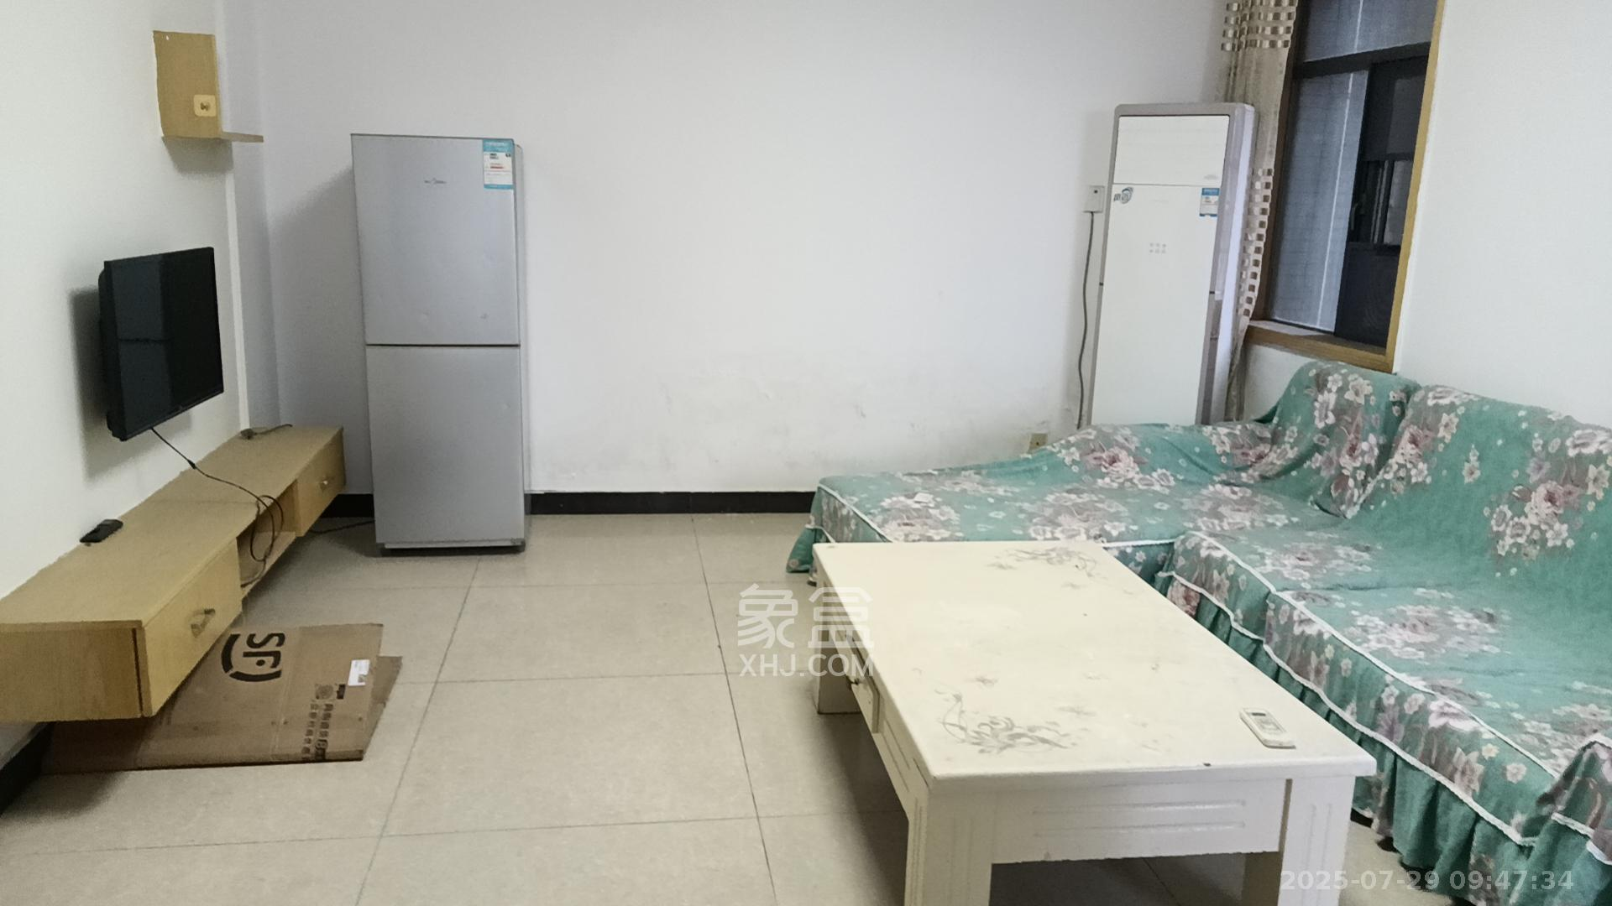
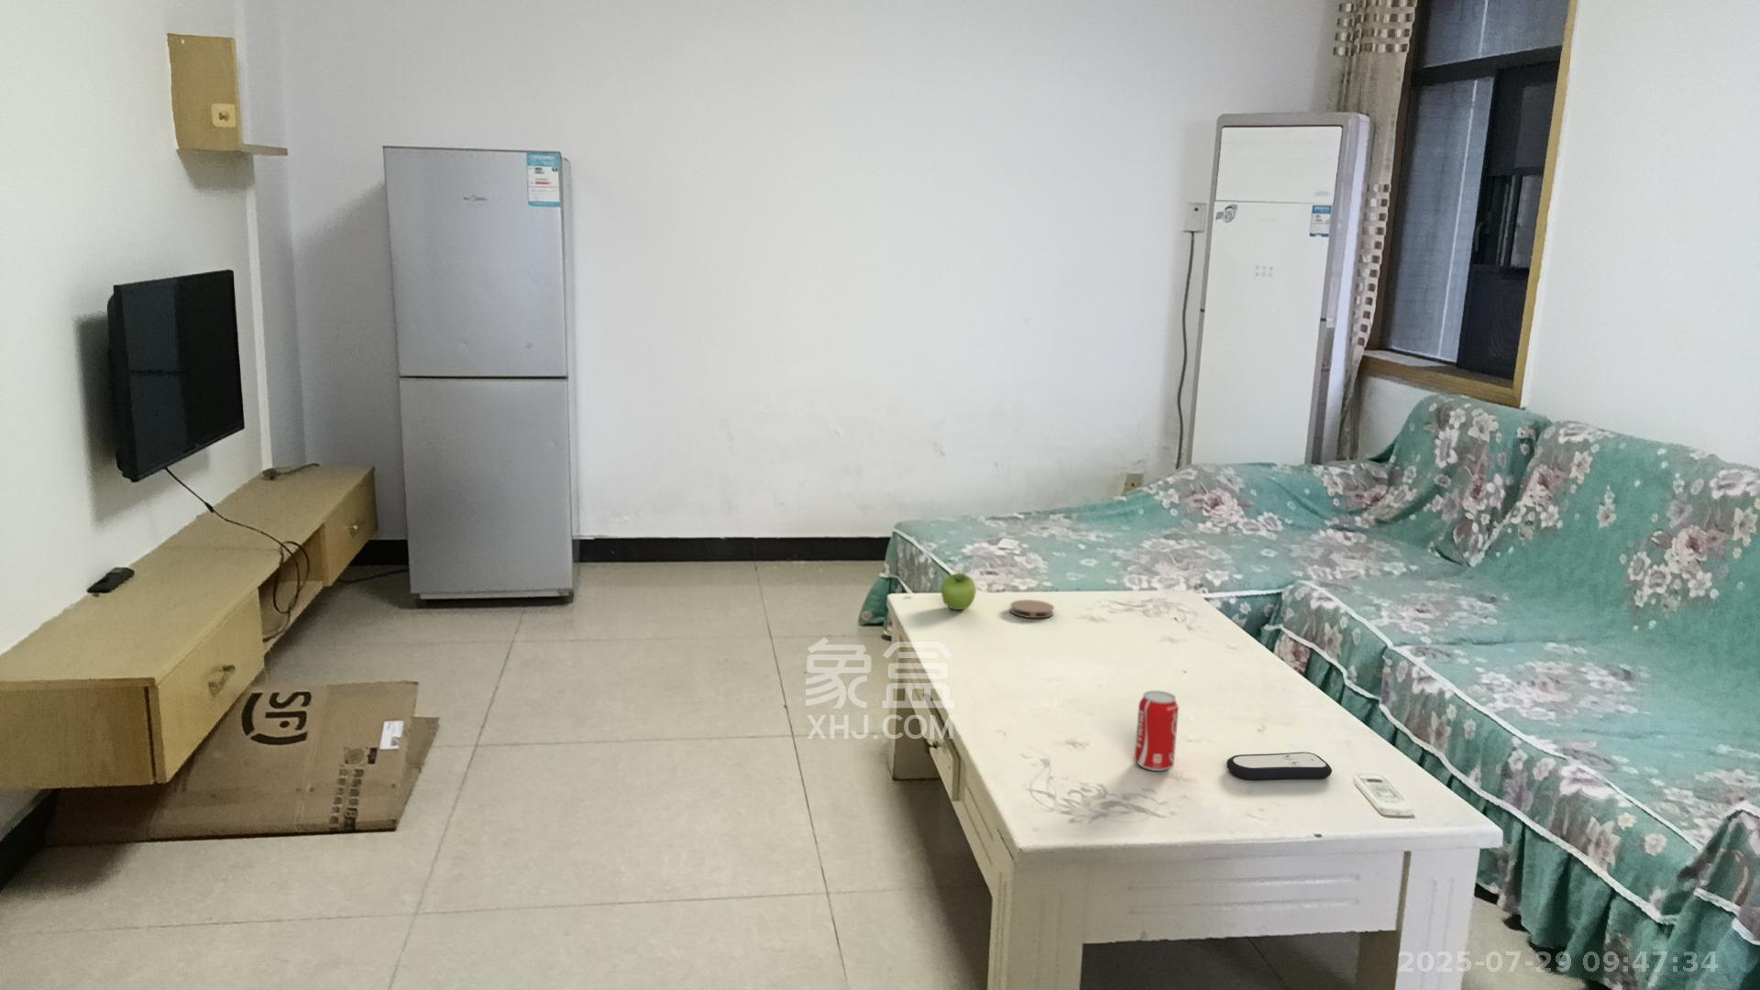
+ fruit (957, 591)
+ remote control (1278, 765)
+ coaster (1031, 609)
+ beverage can (1156, 730)
